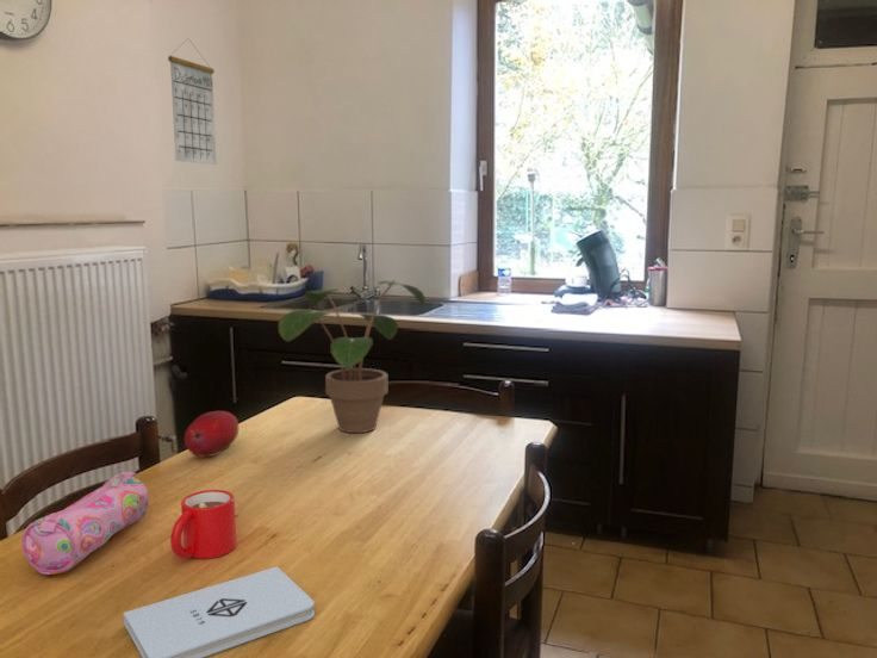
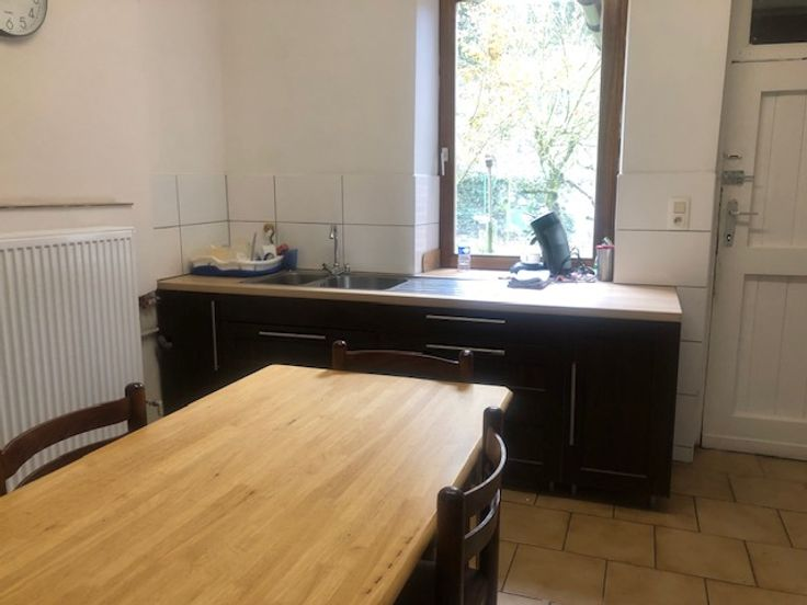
- calendar (193, 100)
- potted plant (354, 355)
- fruit (212, 432)
- mug (200, 528)
- pencil case (91, 519)
- notepad (222, 614)
